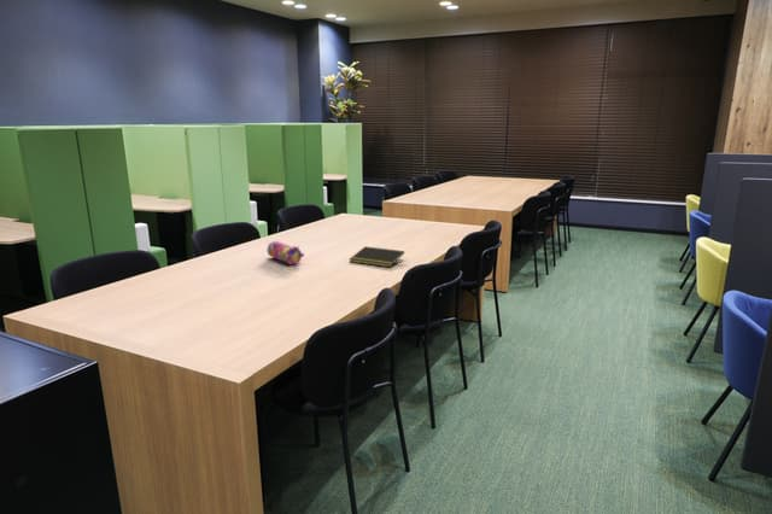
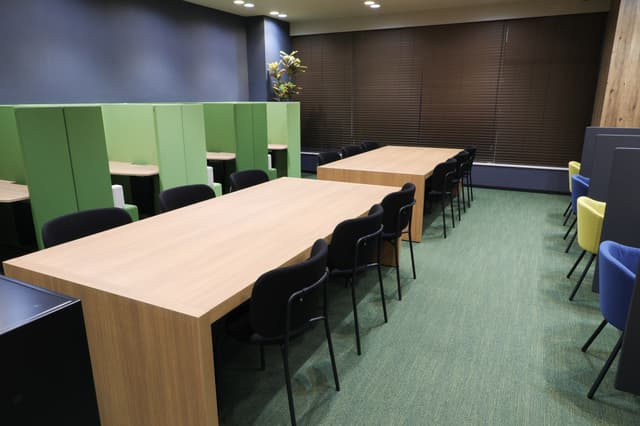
- pencil case (285, 251)
- notepad (376, 256)
